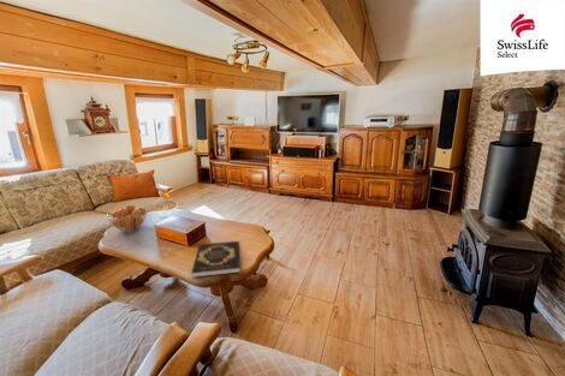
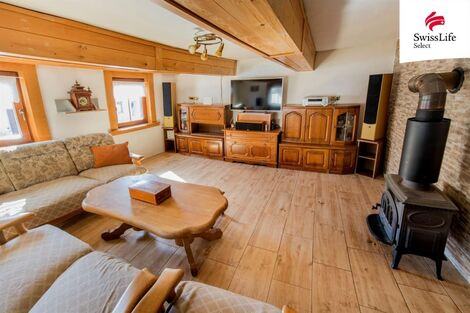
- fruit basket (127, 217)
- book (218, 256)
